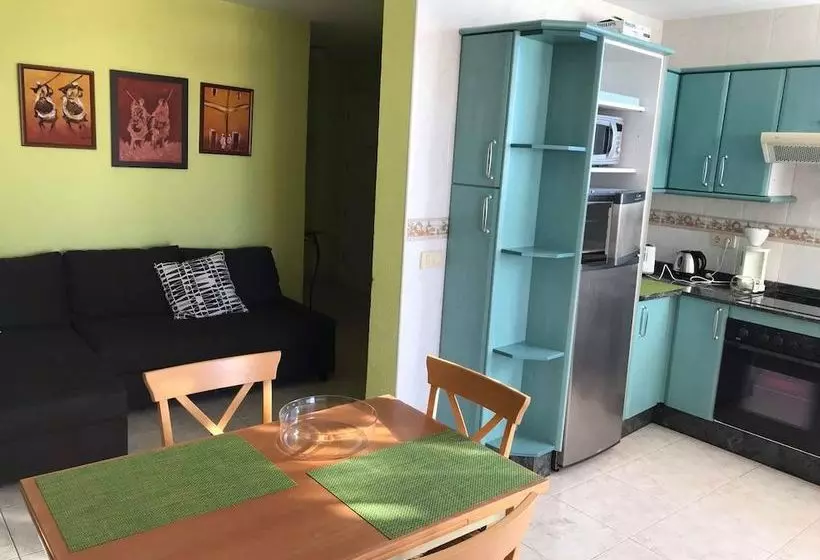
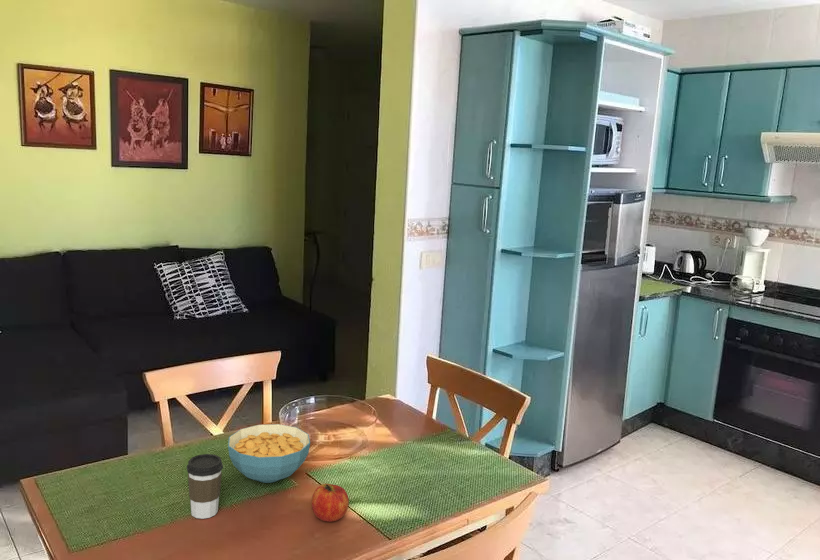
+ fruit (330, 500)
+ coffee cup (204, 486)
+ cereal bowl (269, 458)
